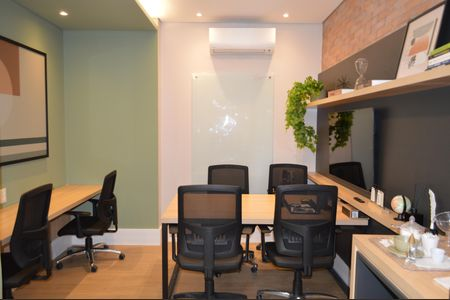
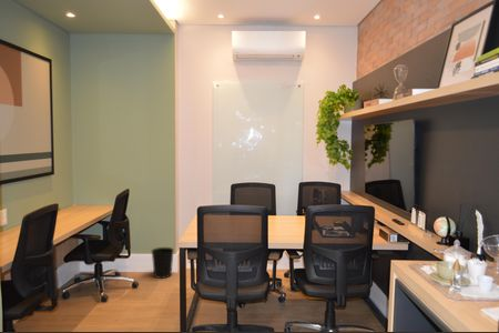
+ wastebasket (162, 262)
